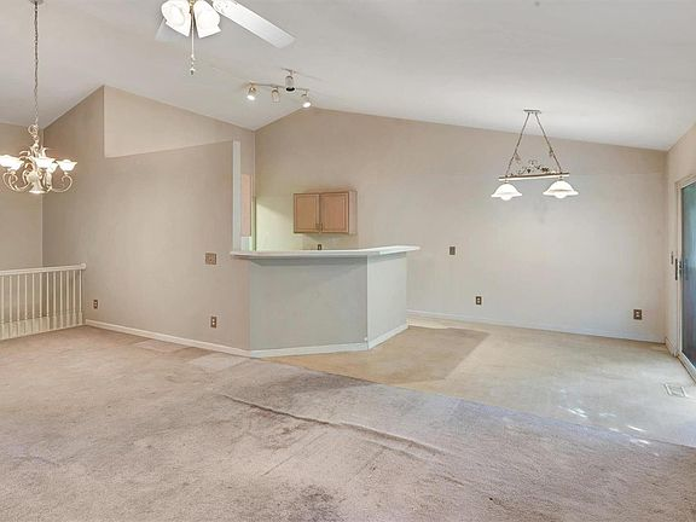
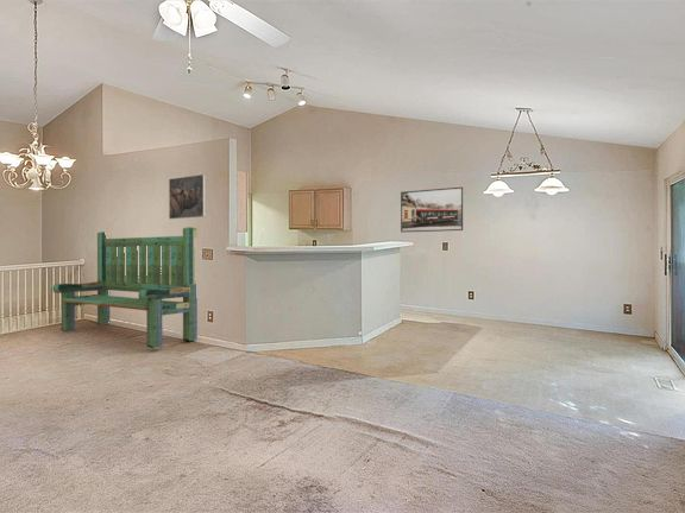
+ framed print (431, 210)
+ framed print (187, 197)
+ bench (121, 281)
